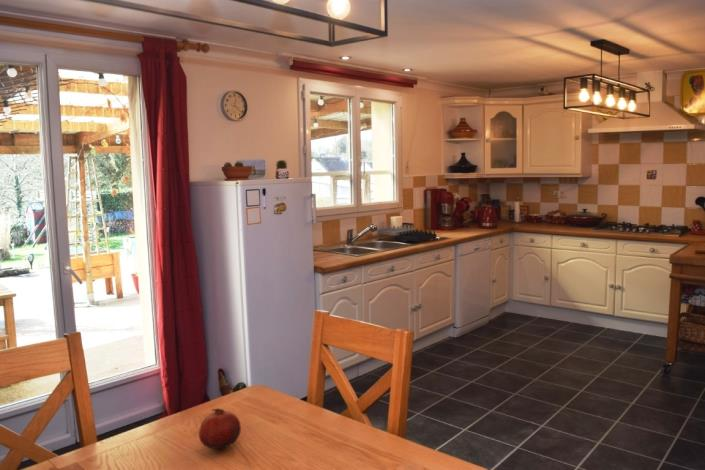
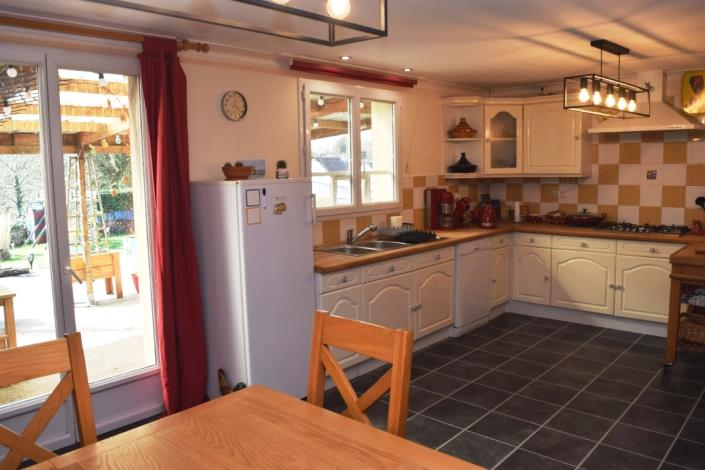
- fruit (219, 428)
